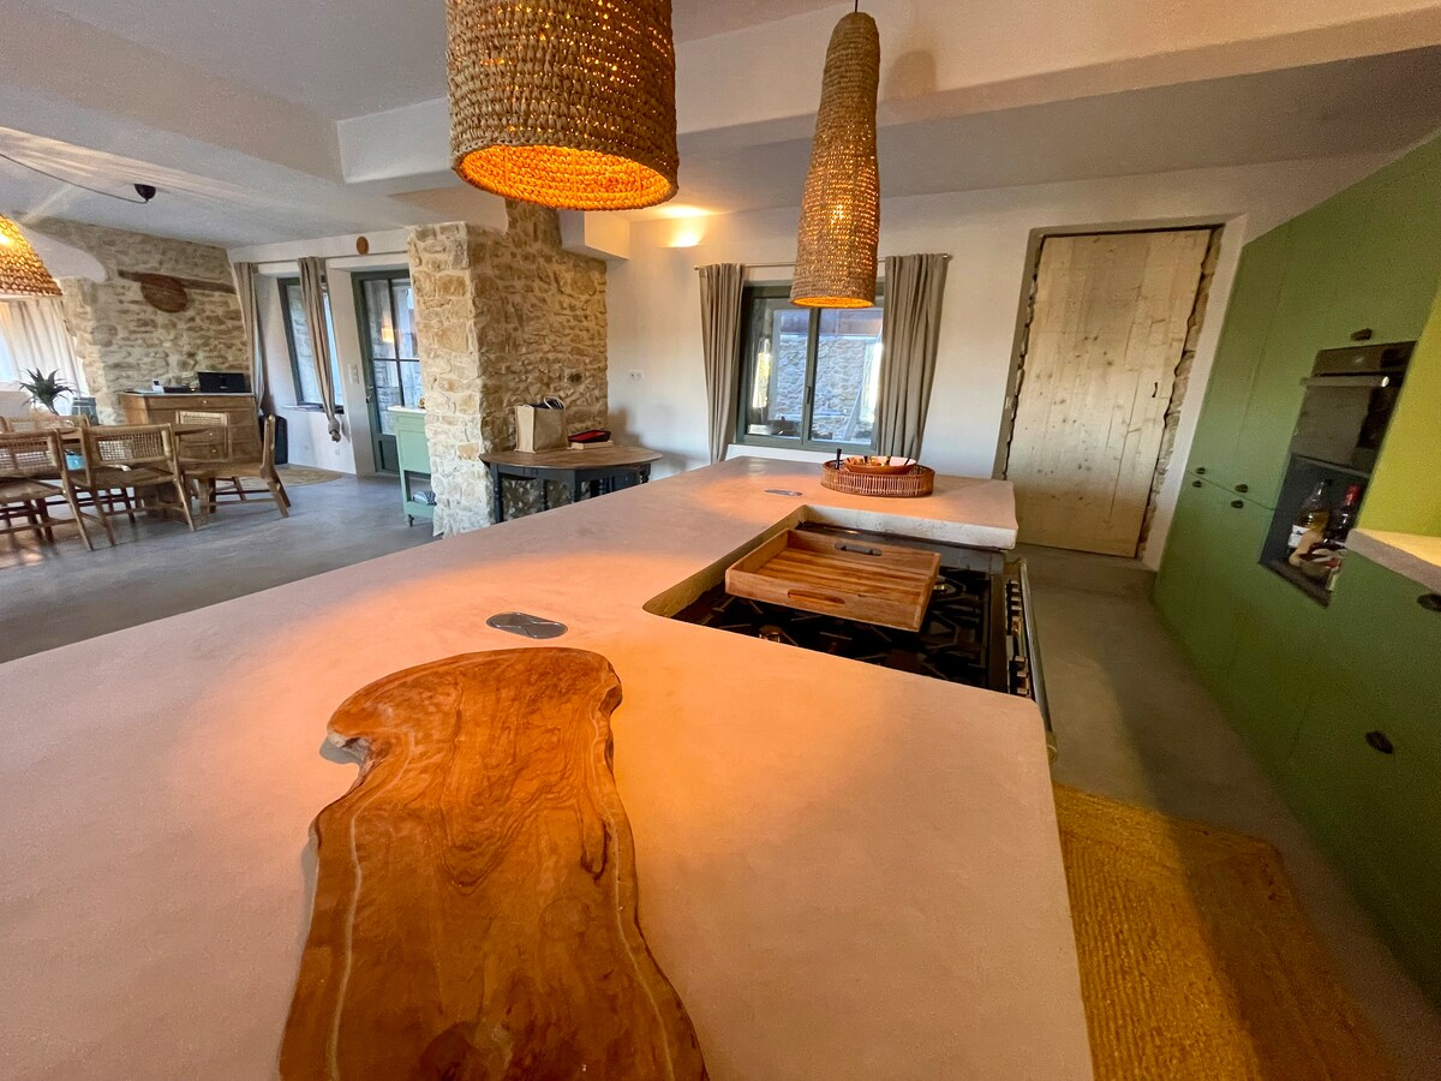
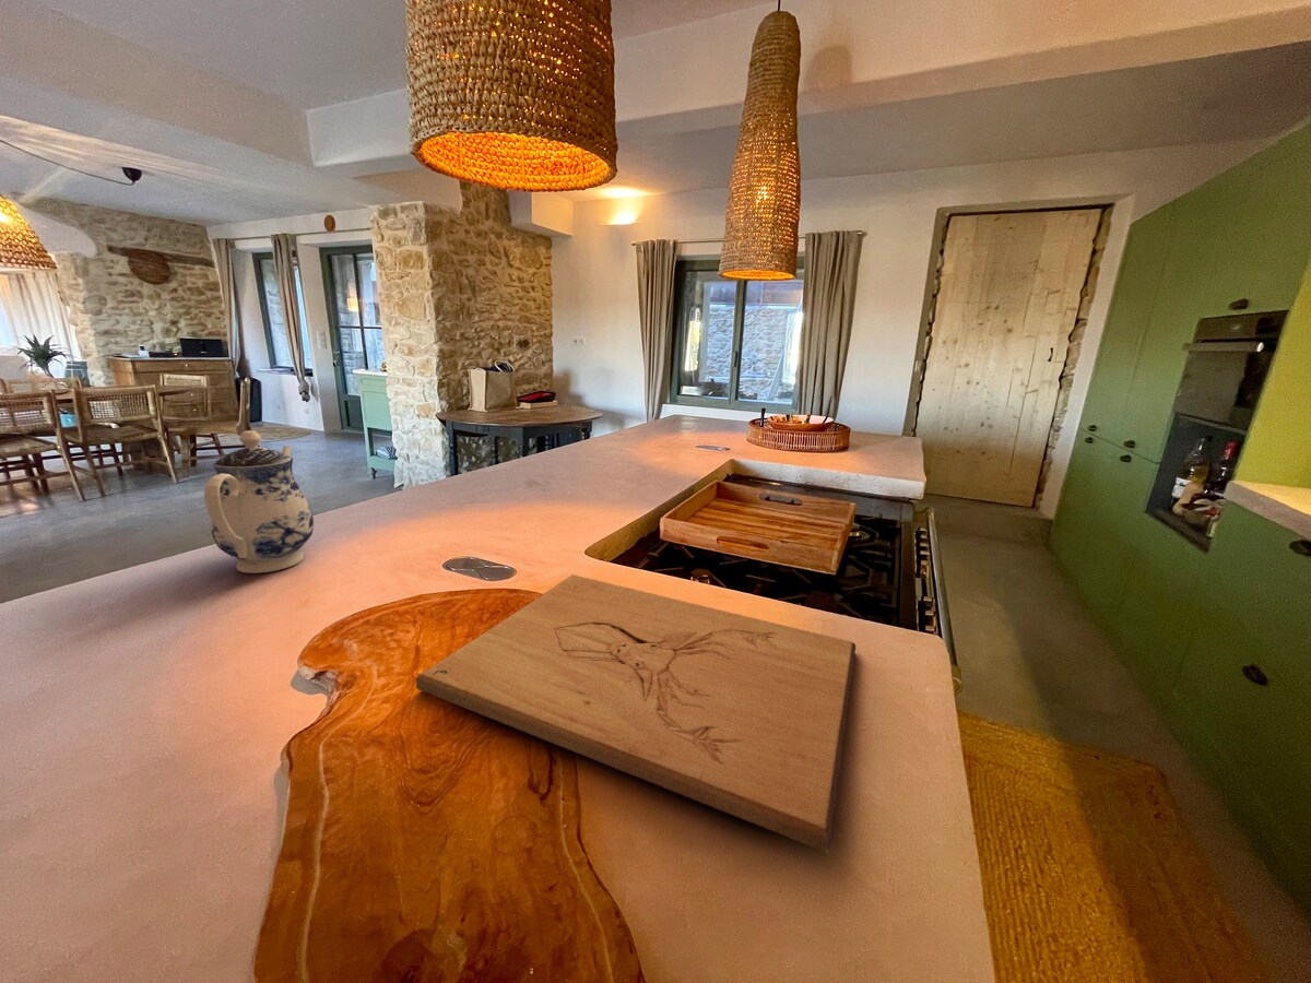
+ teapot (260, 498)
+ cutting board (653, 662)
